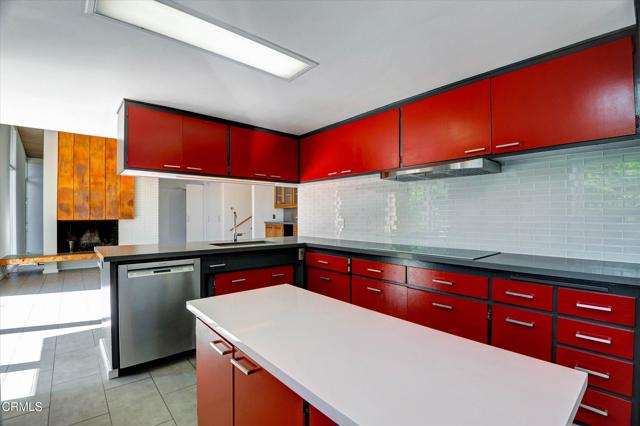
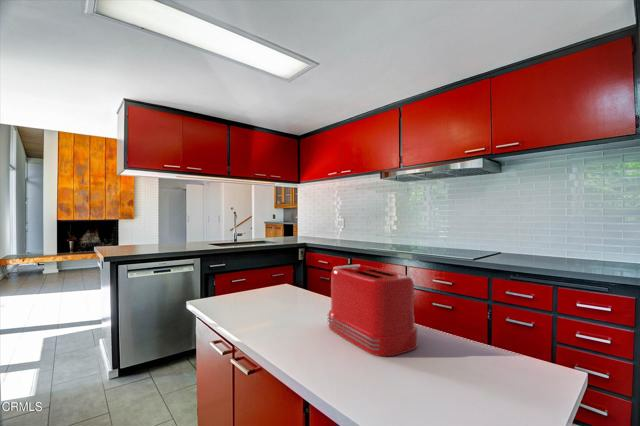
+ toaster (369, 302)
